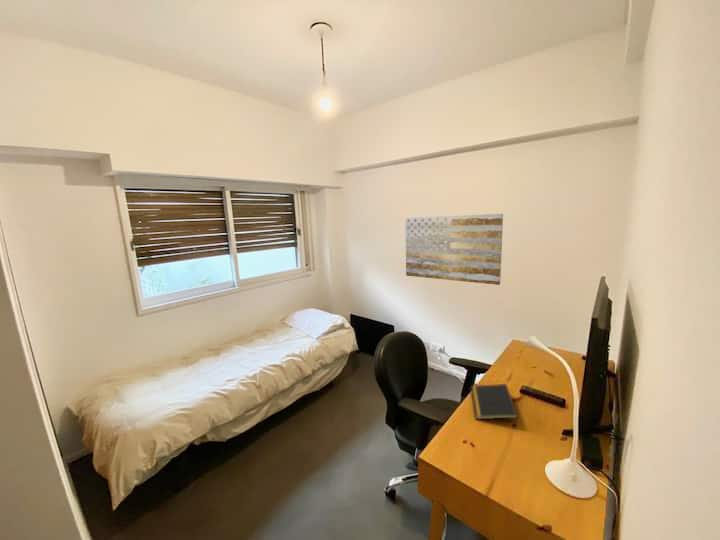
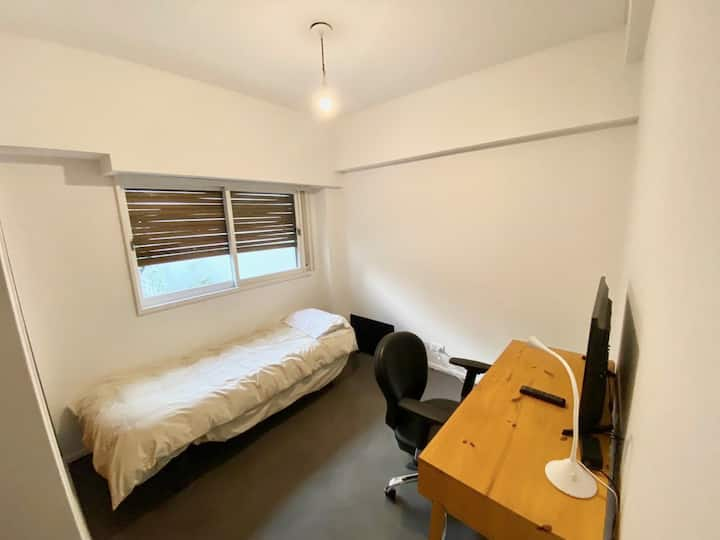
- wall art (448, 248)
- notepad (491, 400)
